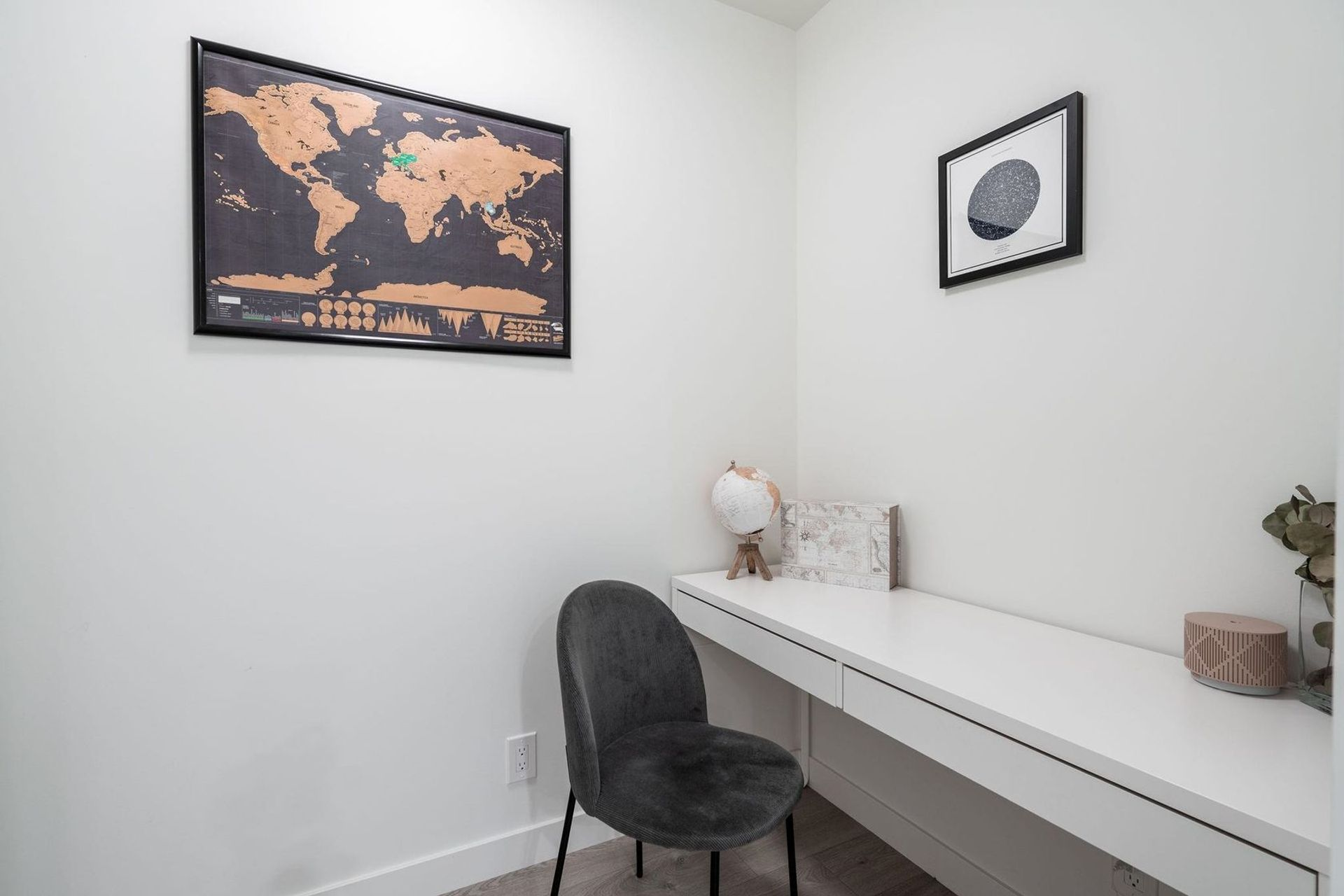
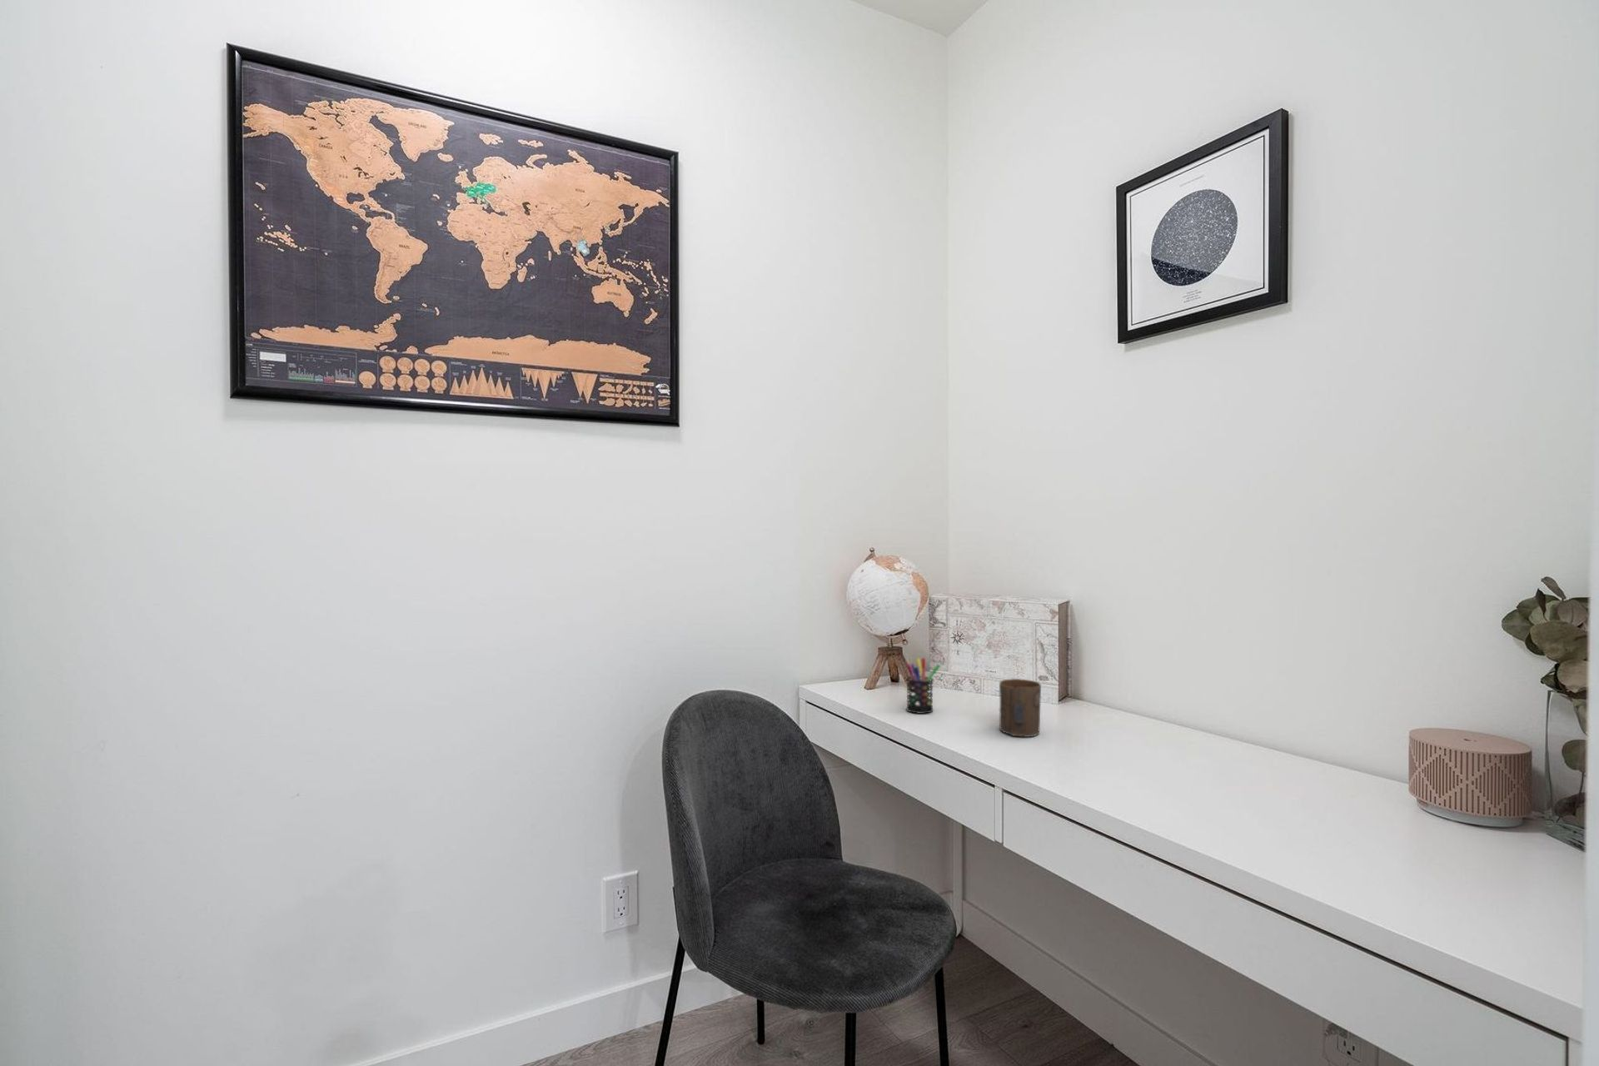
+ cup (1020, 707)
+ pen holder (923, 683)
